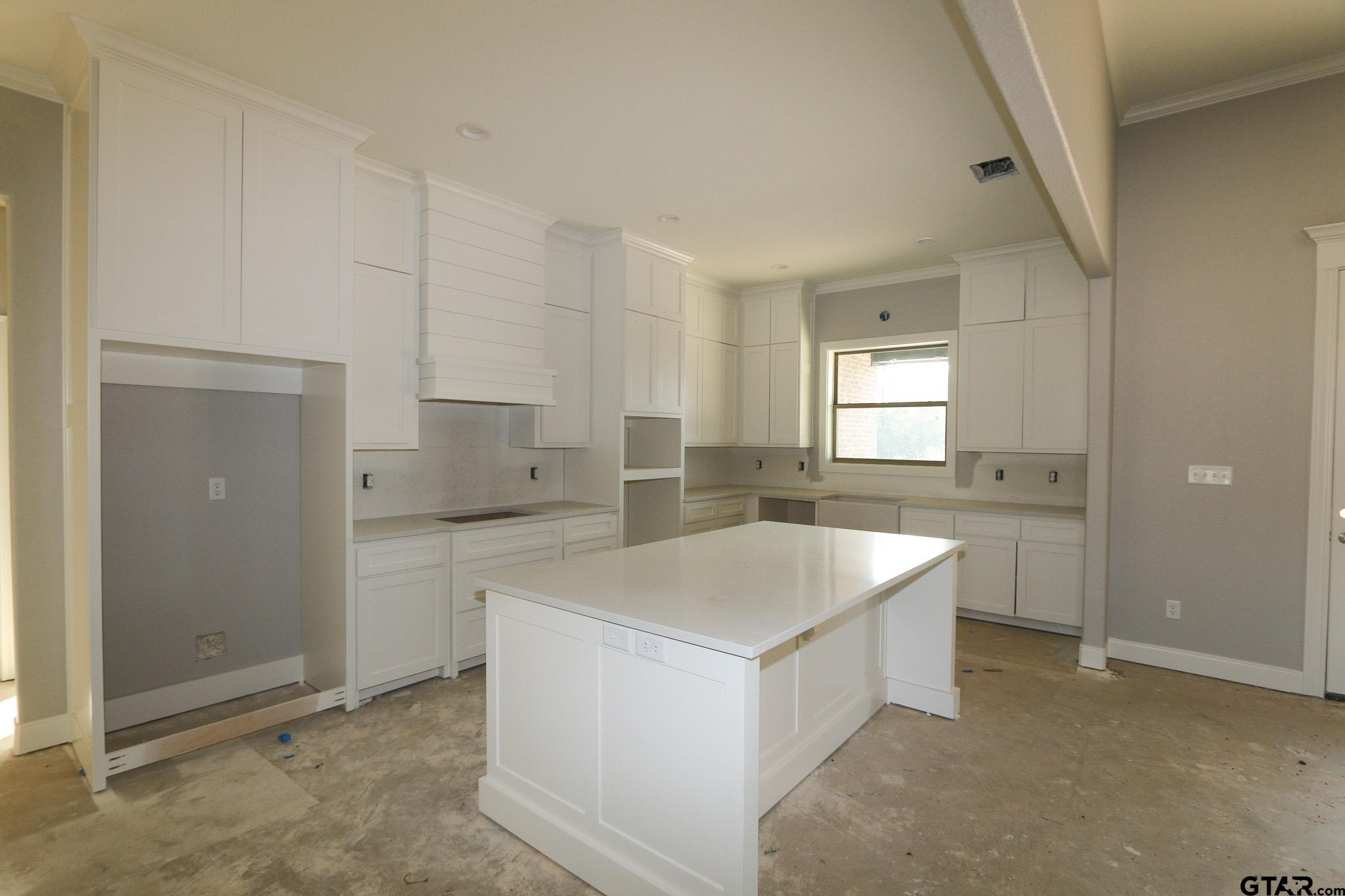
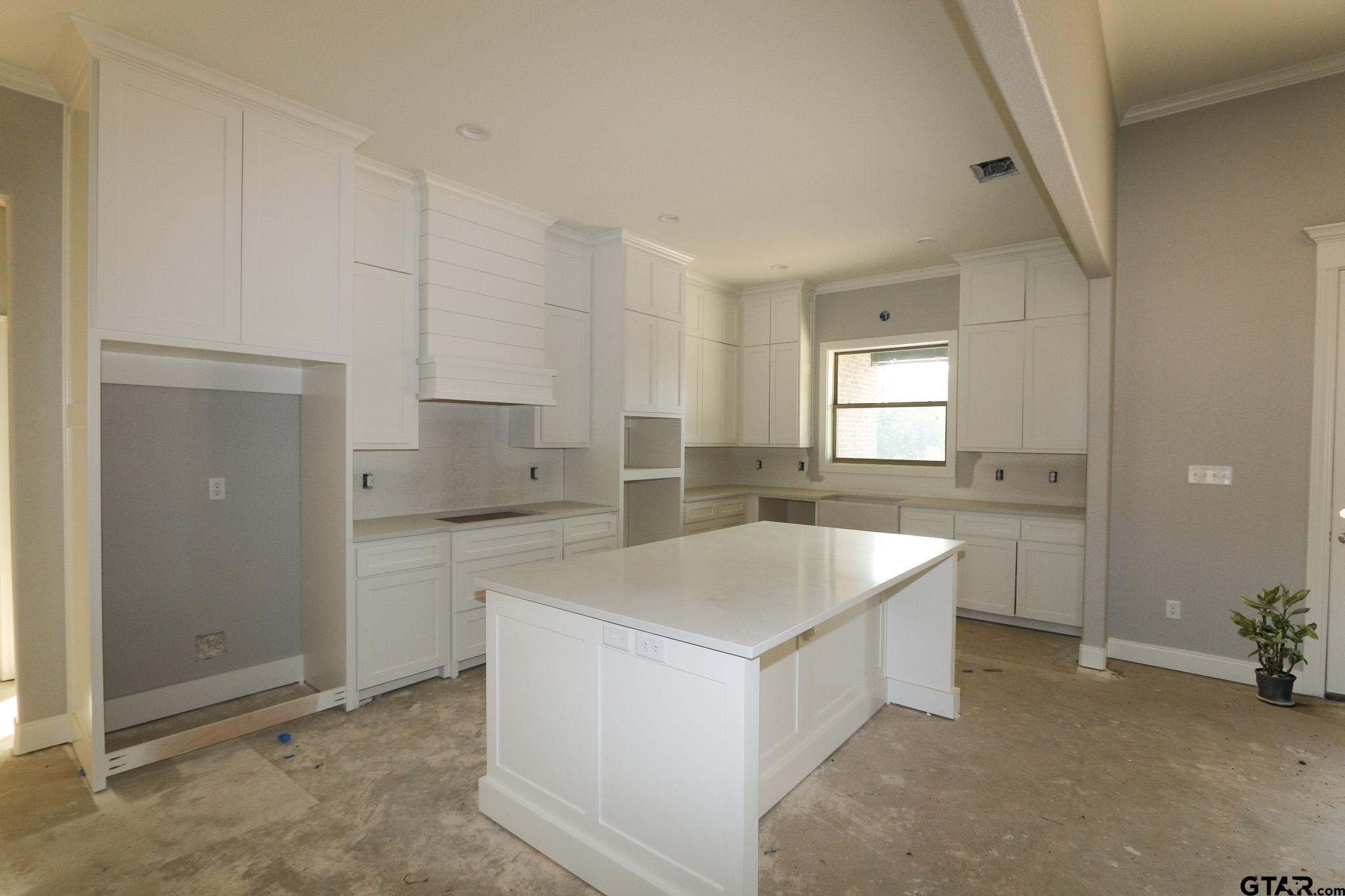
+ potted plant (1271, 641)
